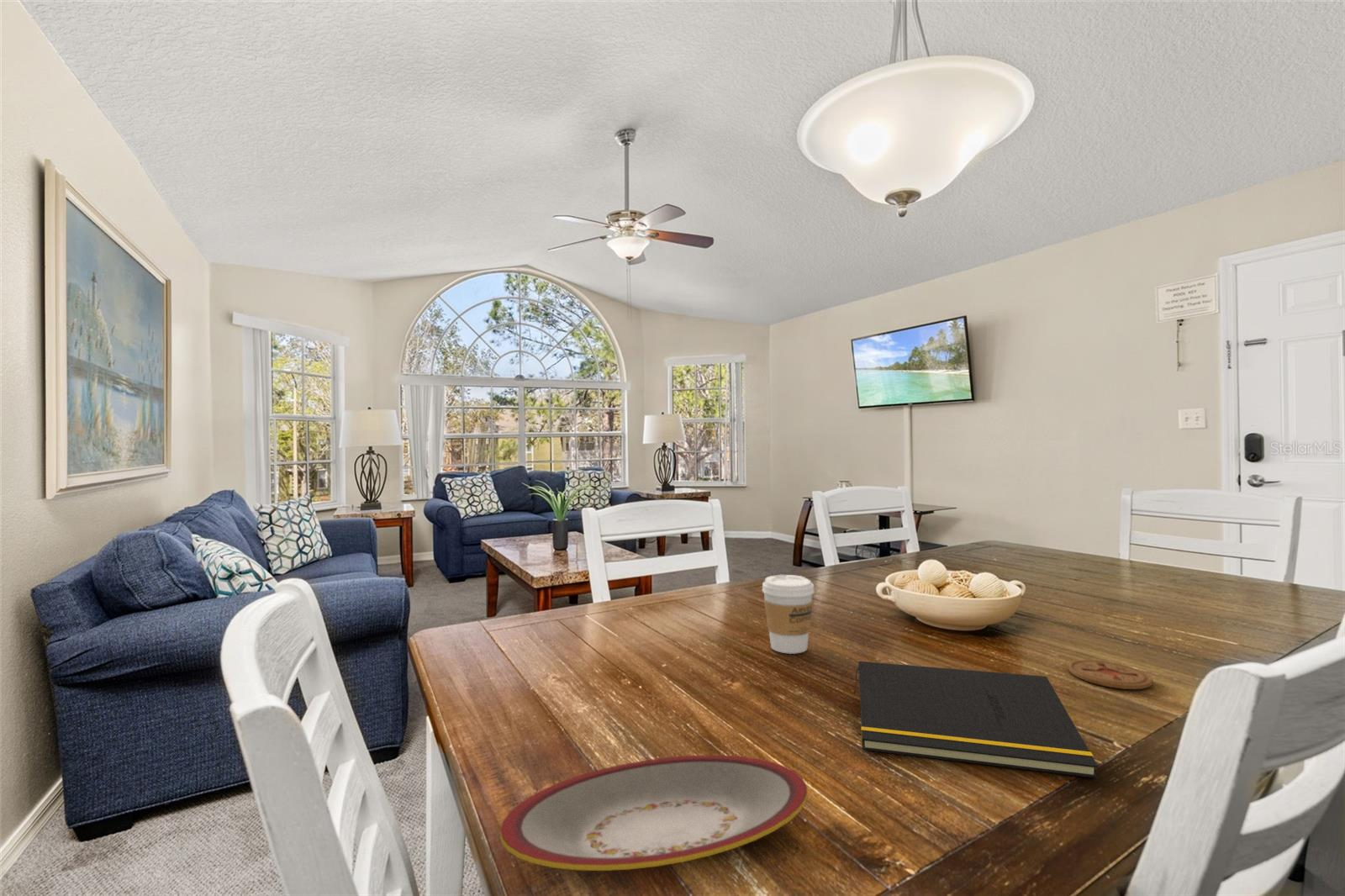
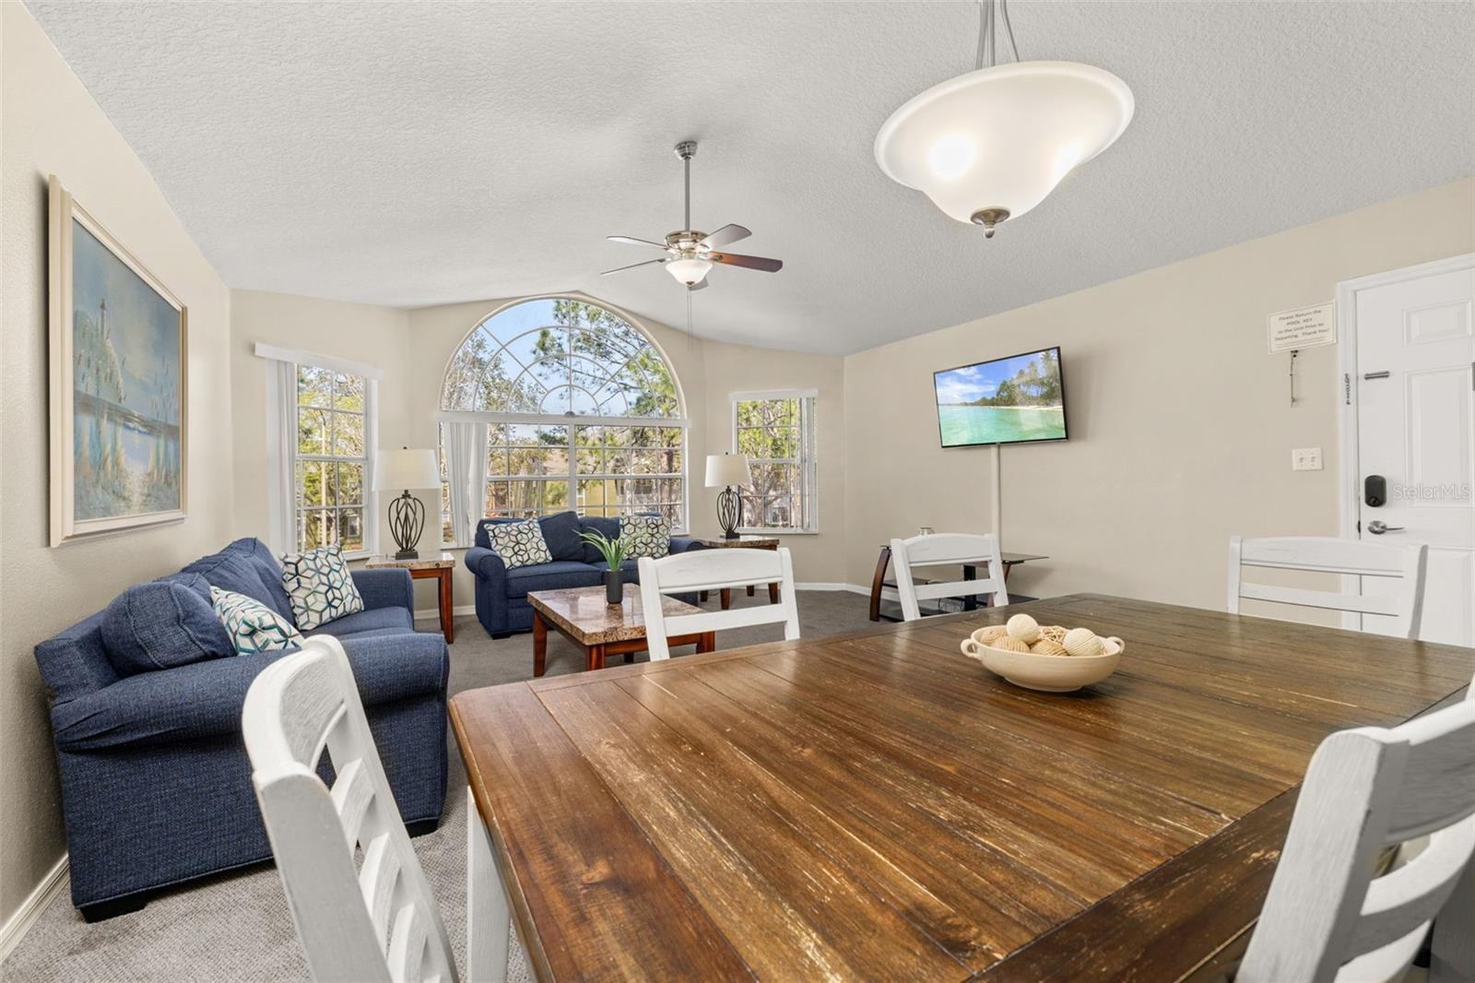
- notepad (960, 710)
- plate (662, 815)
- coffee cup (788, 612)
- coaster (1109, 673)
